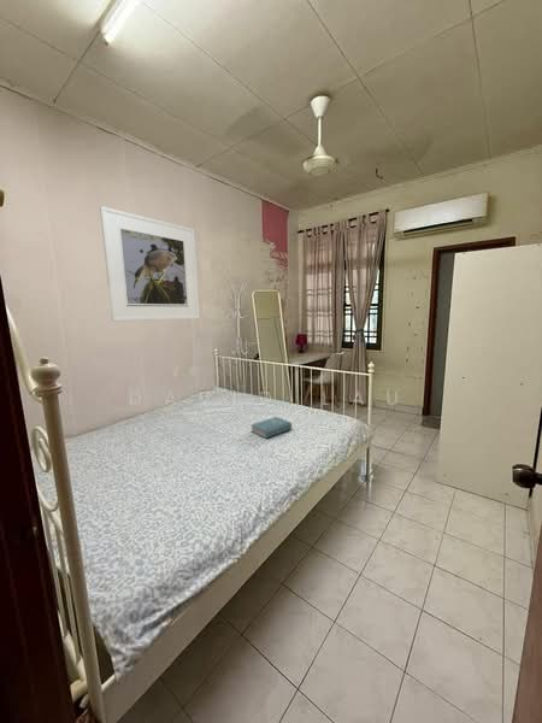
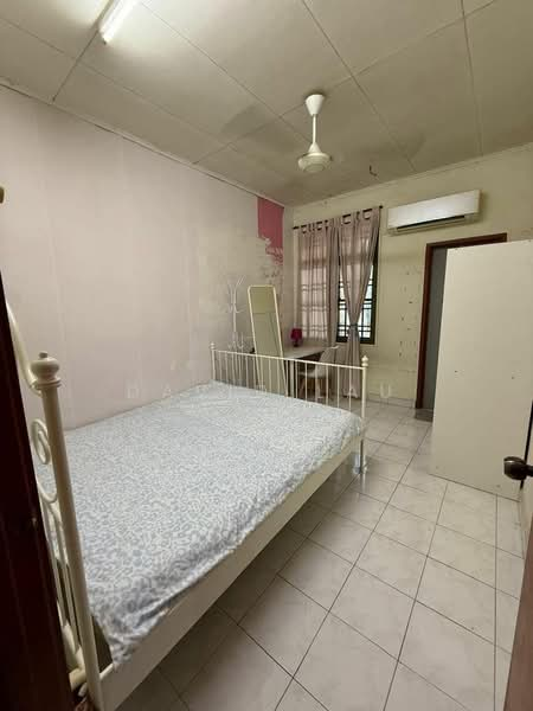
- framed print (157, 270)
- book (271, 427)
